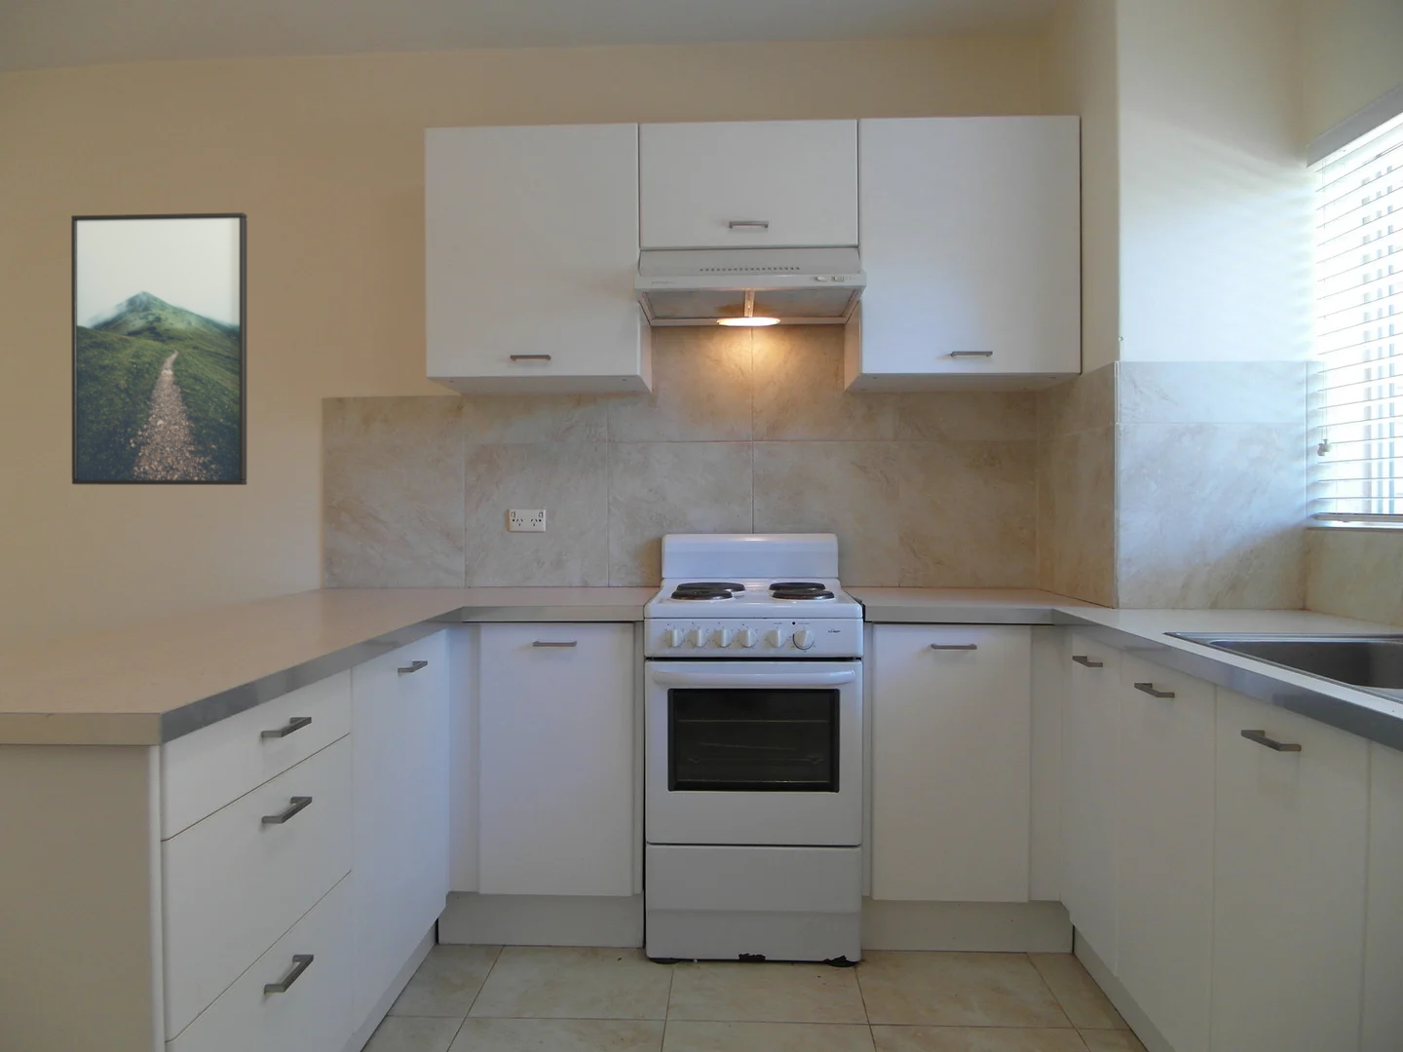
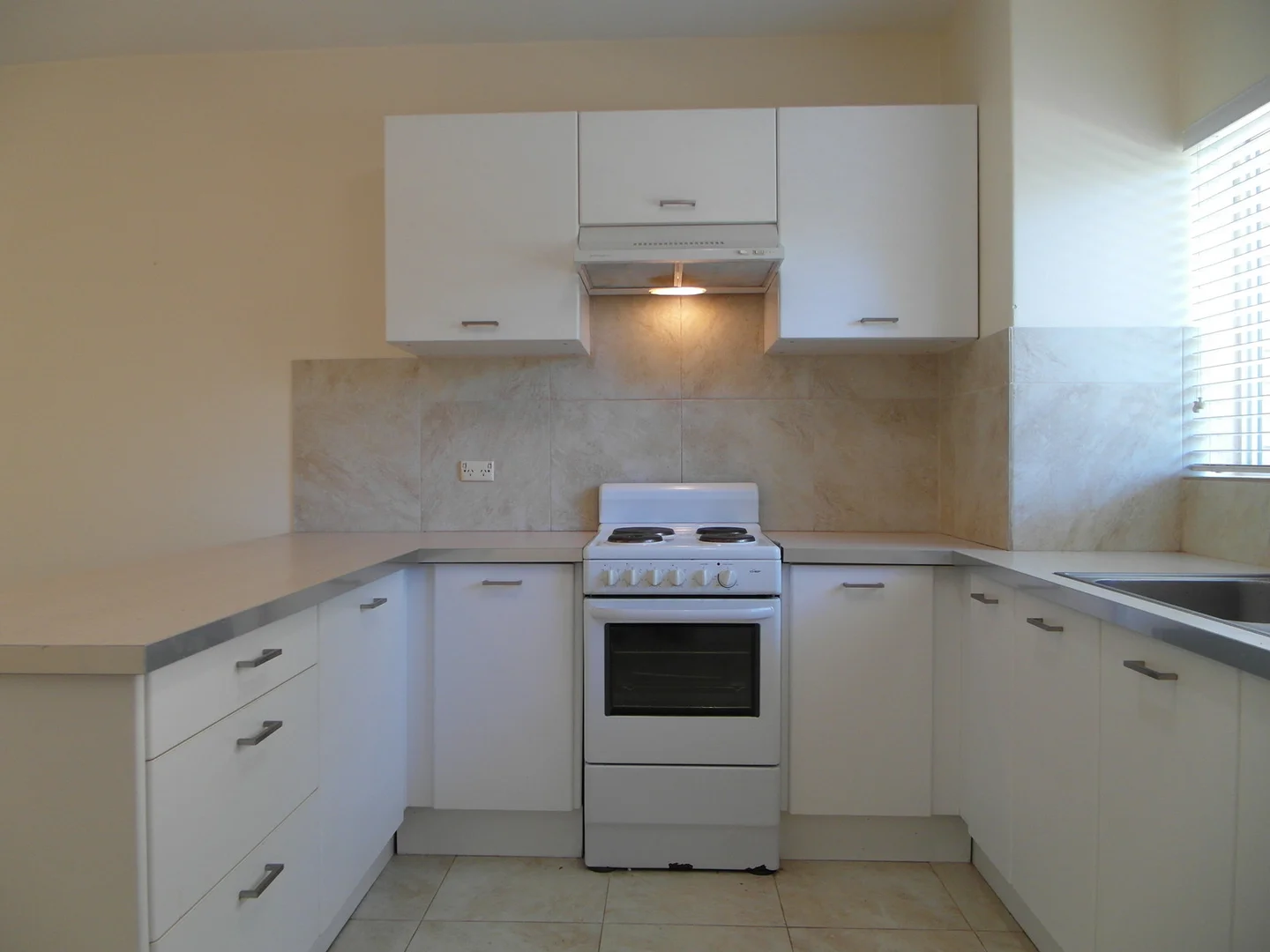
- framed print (159, 349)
